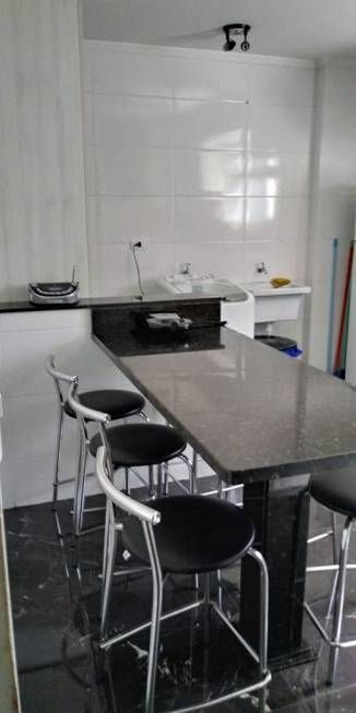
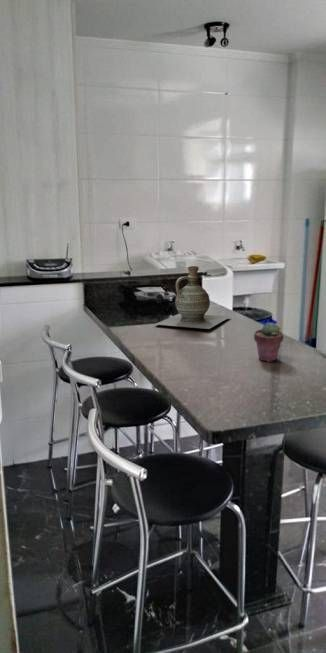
+ potted succulent (268, 340)
+ ceramic jug (194, 294)
